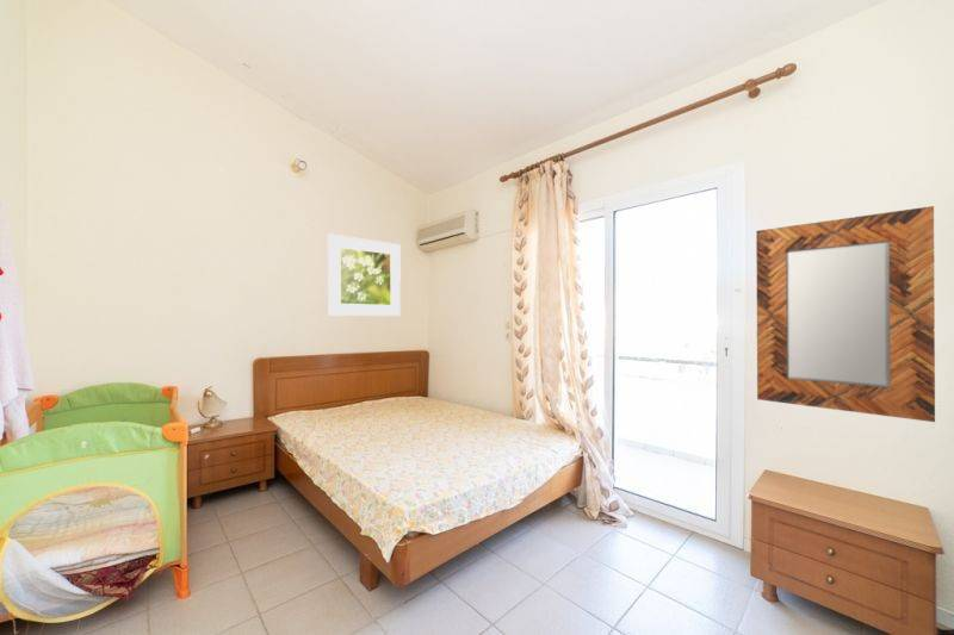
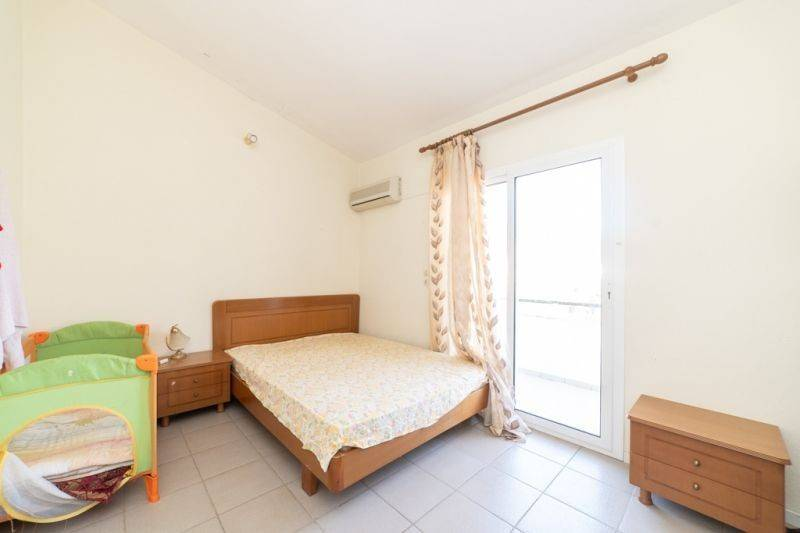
- home mirror (835, 315)
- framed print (366, 278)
